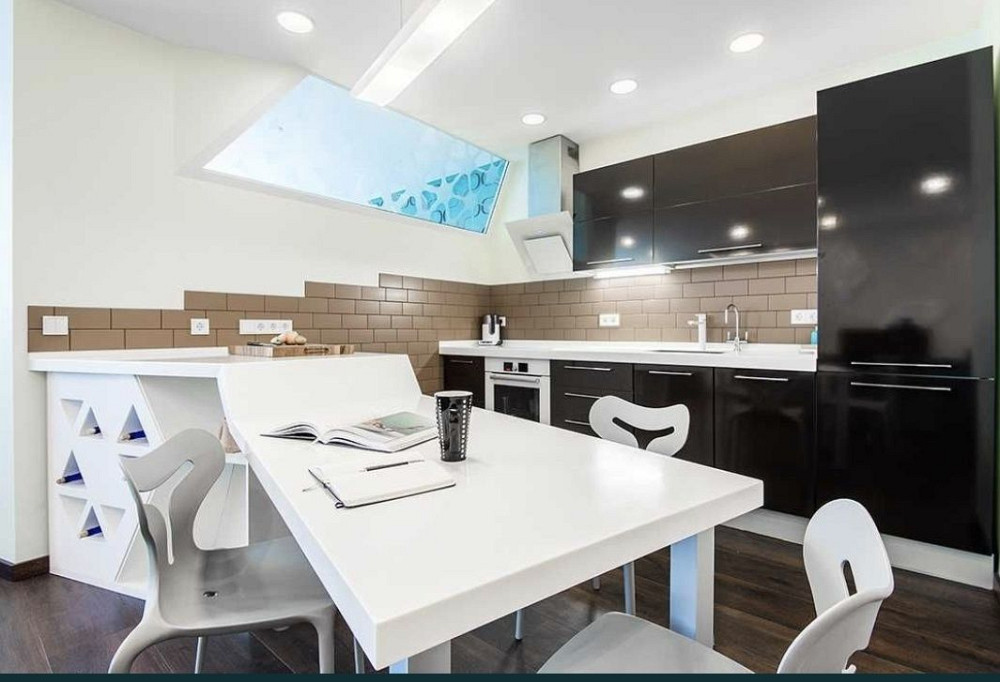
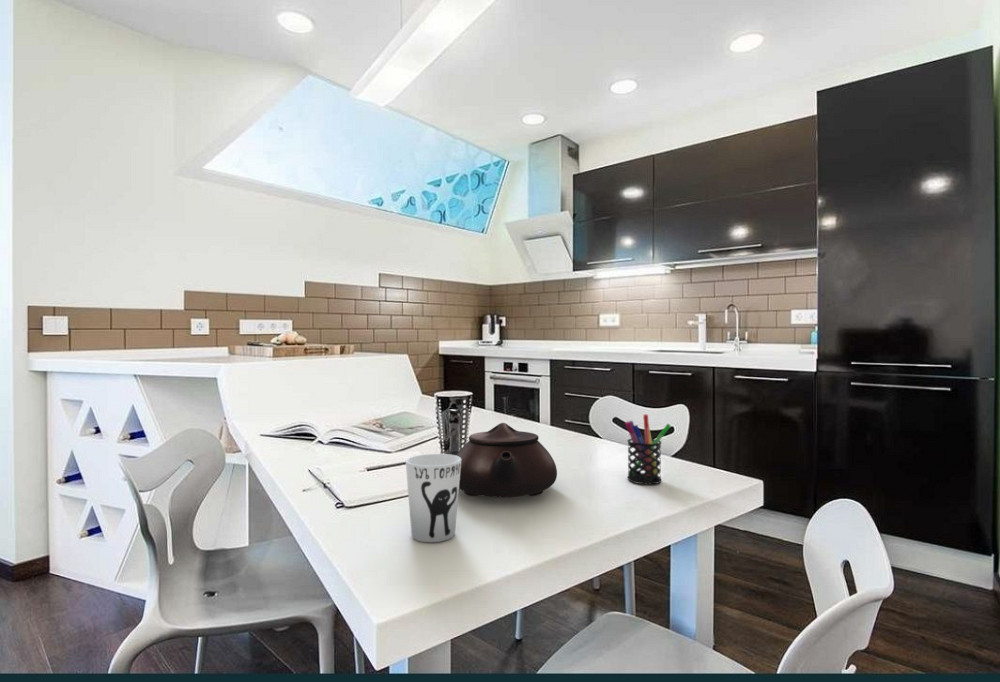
+ pen holder (648, 446)
+ teapot (505, 455)
+ cup (433, 496)
